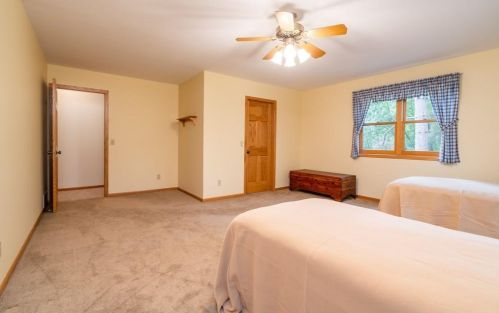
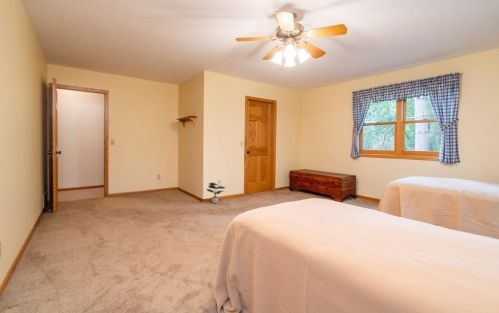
+ potted plant (215, 192)
